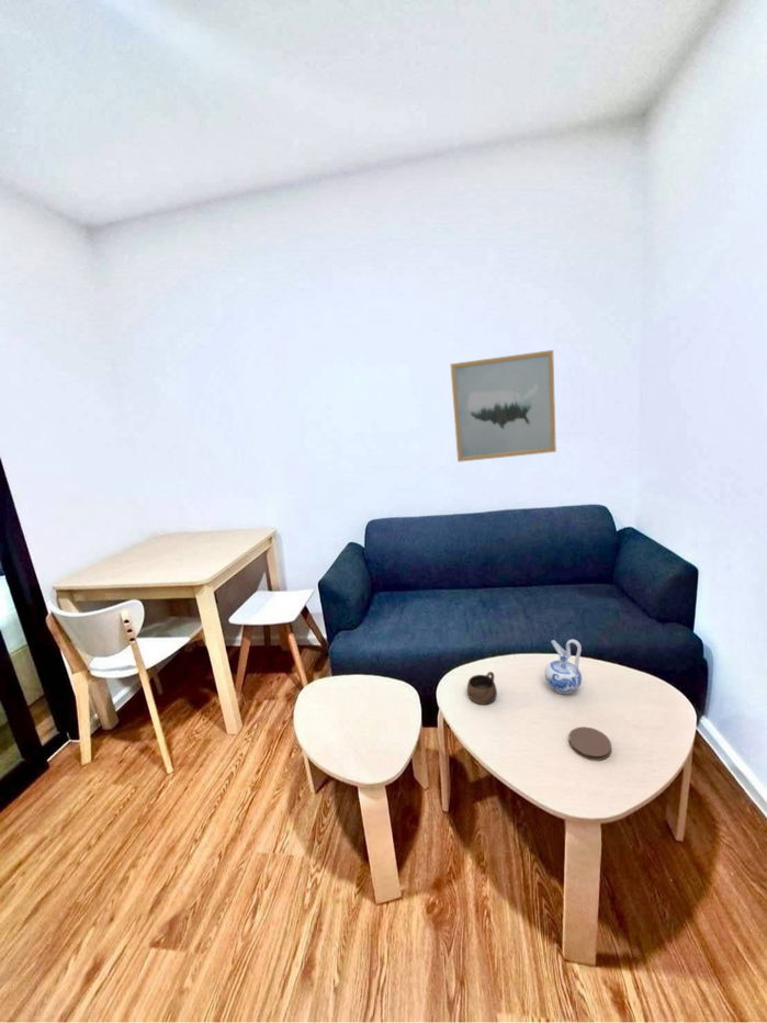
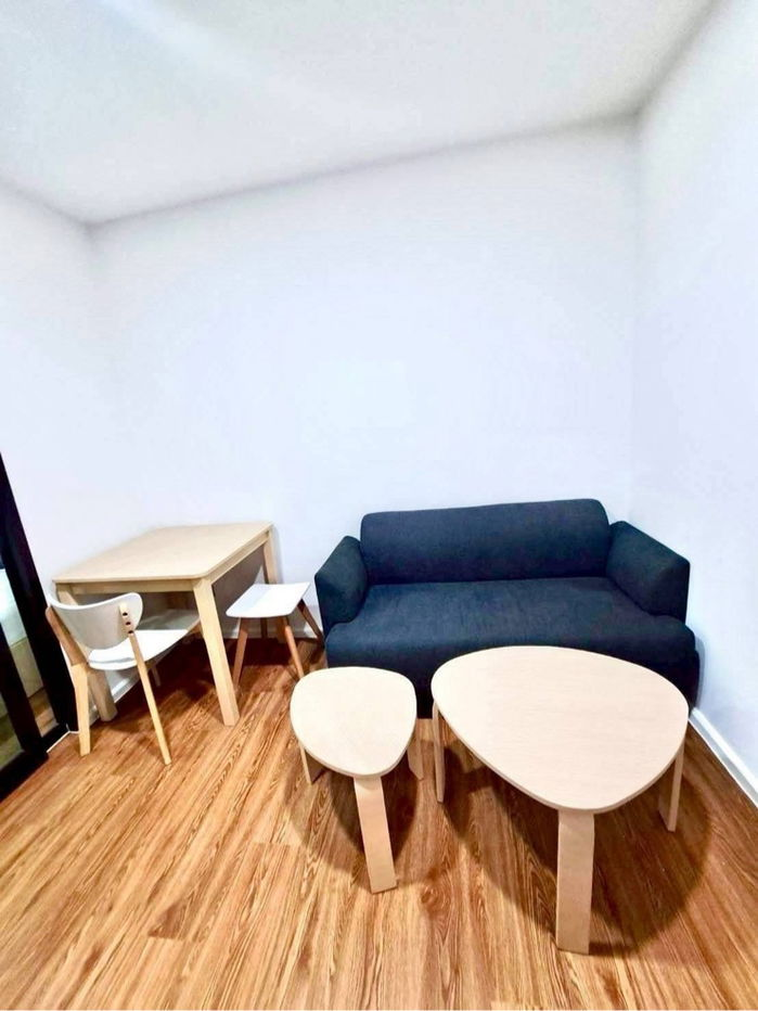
- wall art (503, 408)
- cup (484, 686)
- coaster (589, 742)
- ceramic pitcher (562, 663)
